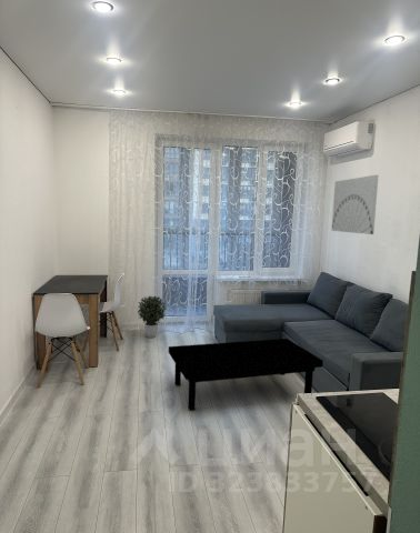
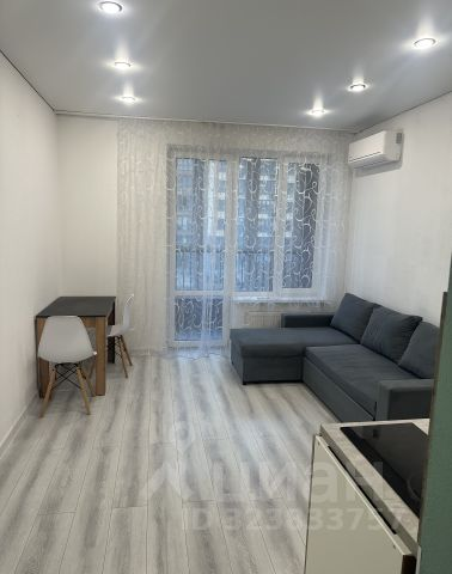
- coffee table (242, 371)
- potted plant (151, 315)
- wall art (352, 205)
